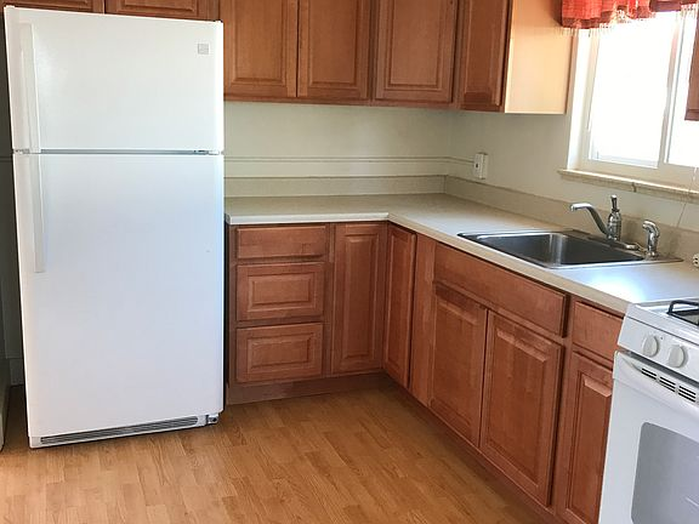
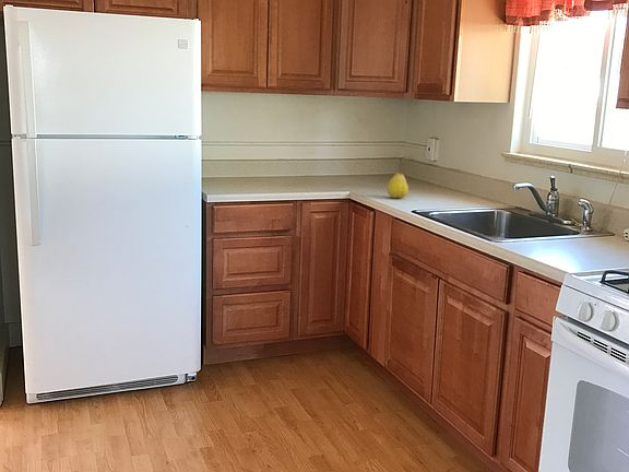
+ fruit (397, 185)
